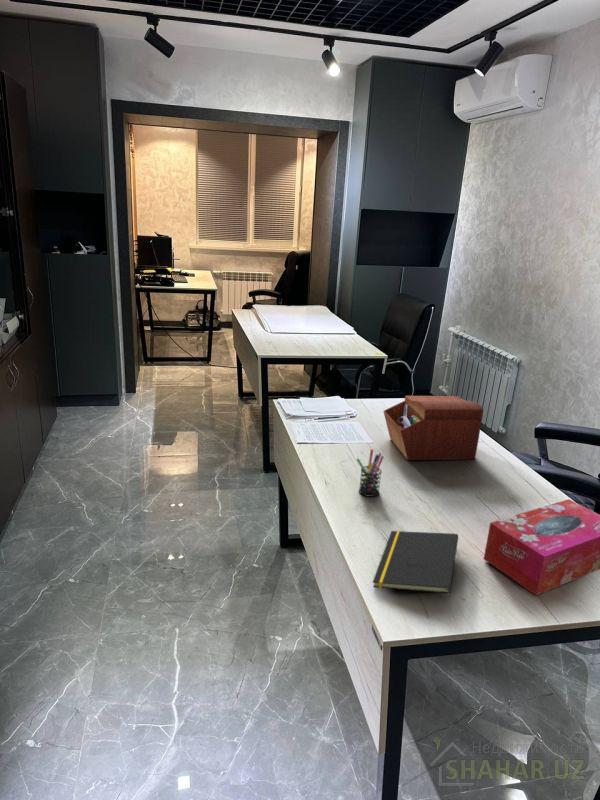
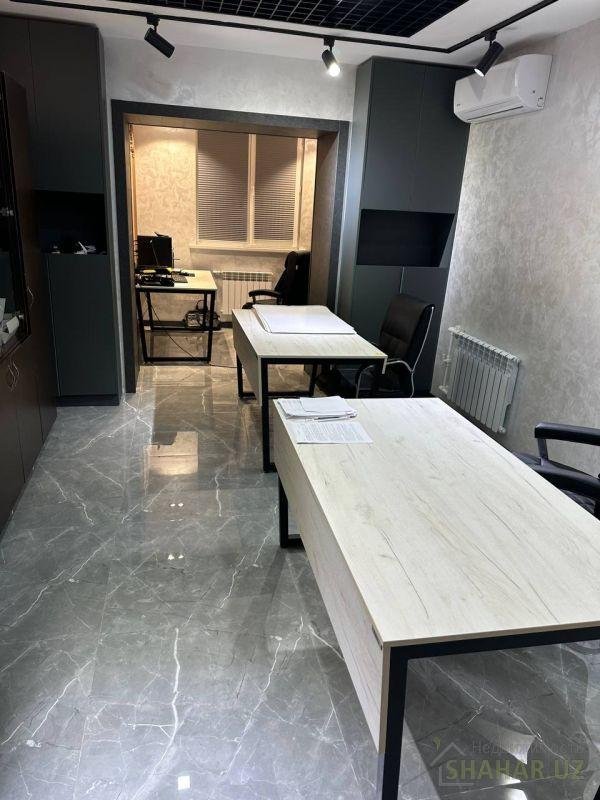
- tissue box (553, 543)
- notepad (417, 559)
- sewing box (429, 423)
- pen holder (368, 472)
